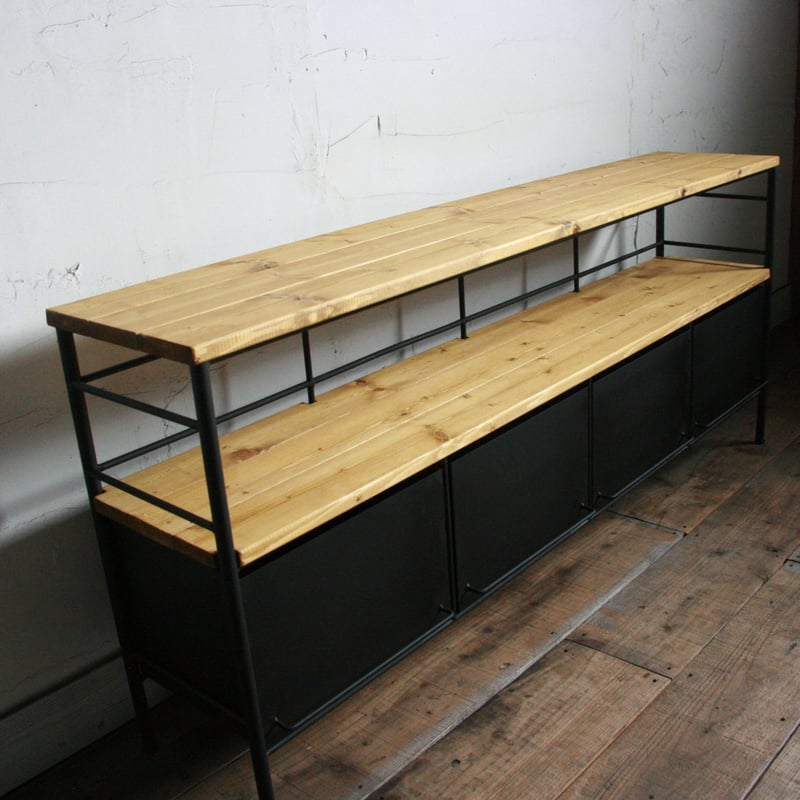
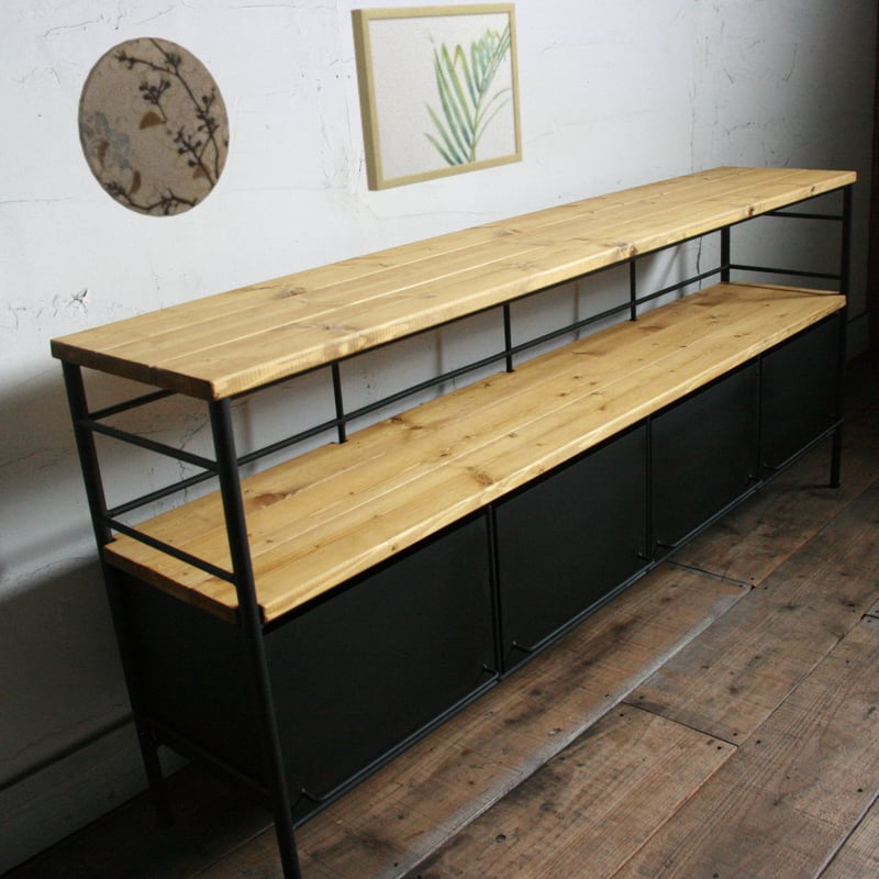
+ decorative plate (157, 129)
+ wall art (444, 92)
